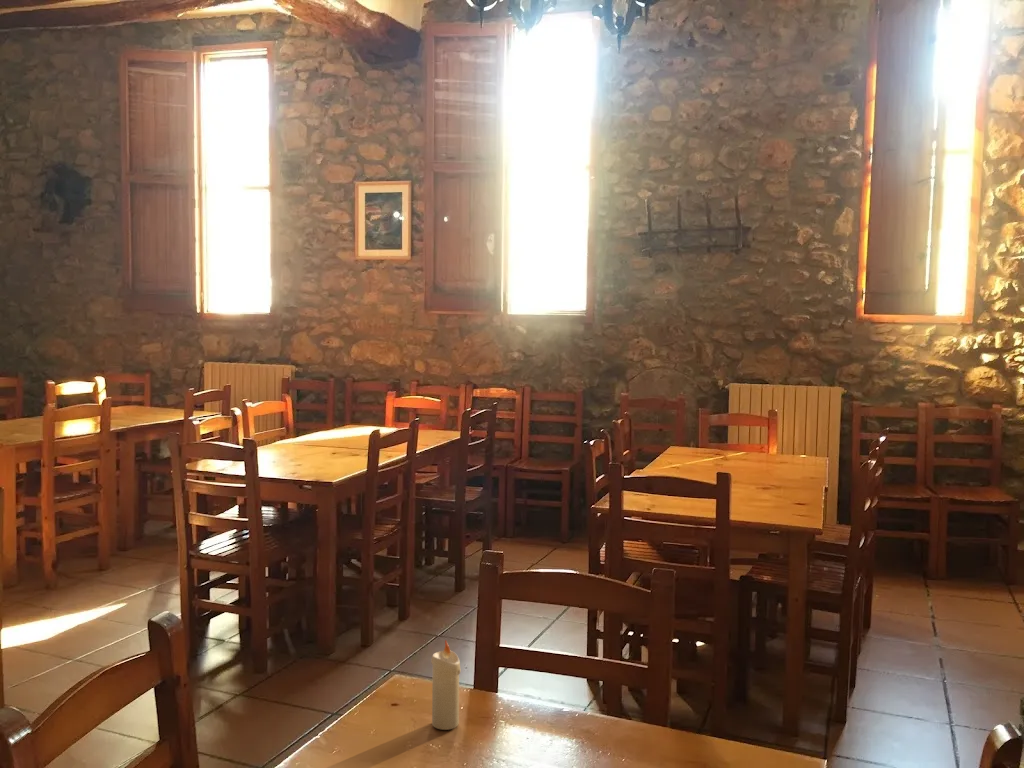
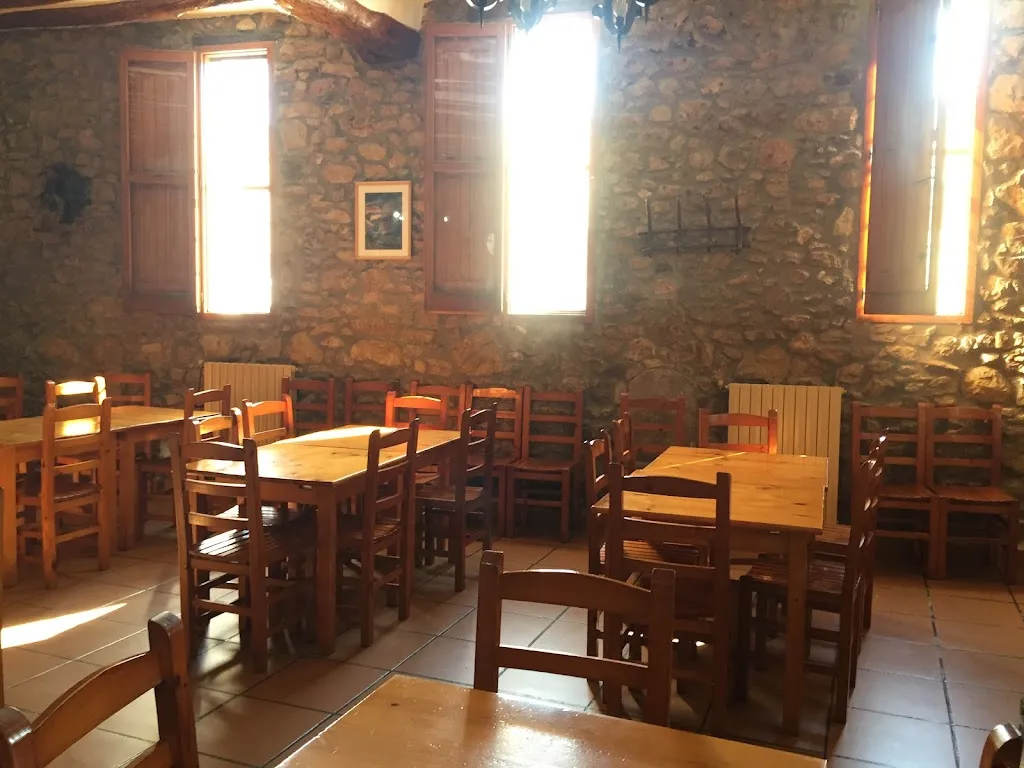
- candle (445, 681)
